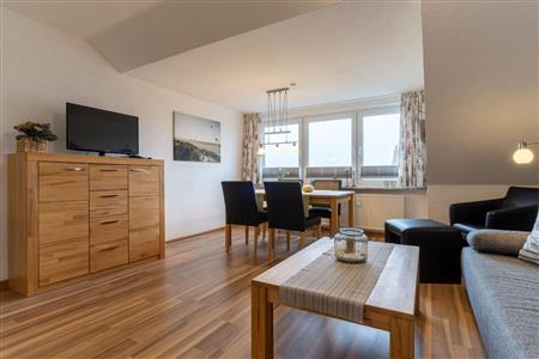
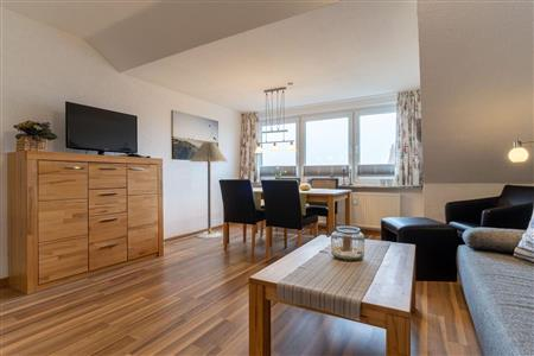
+ floor lamp (209, 189)
